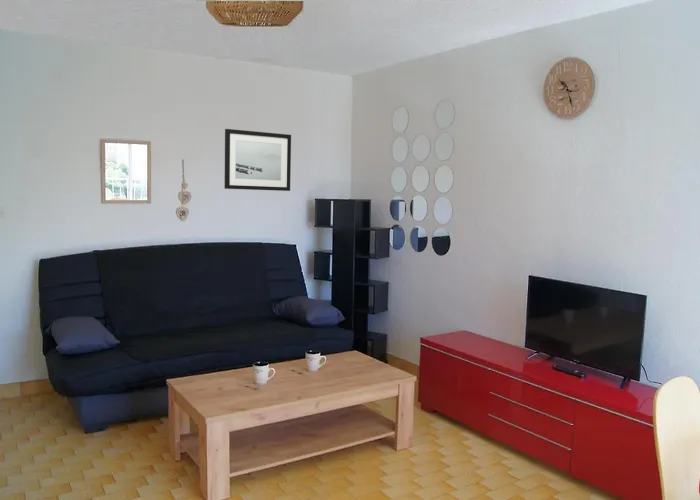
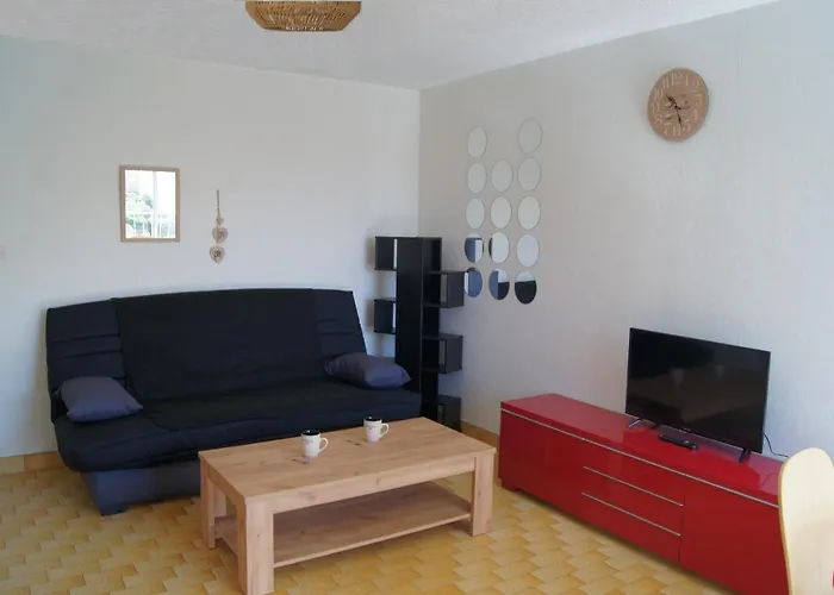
- wall art (258, 161)
